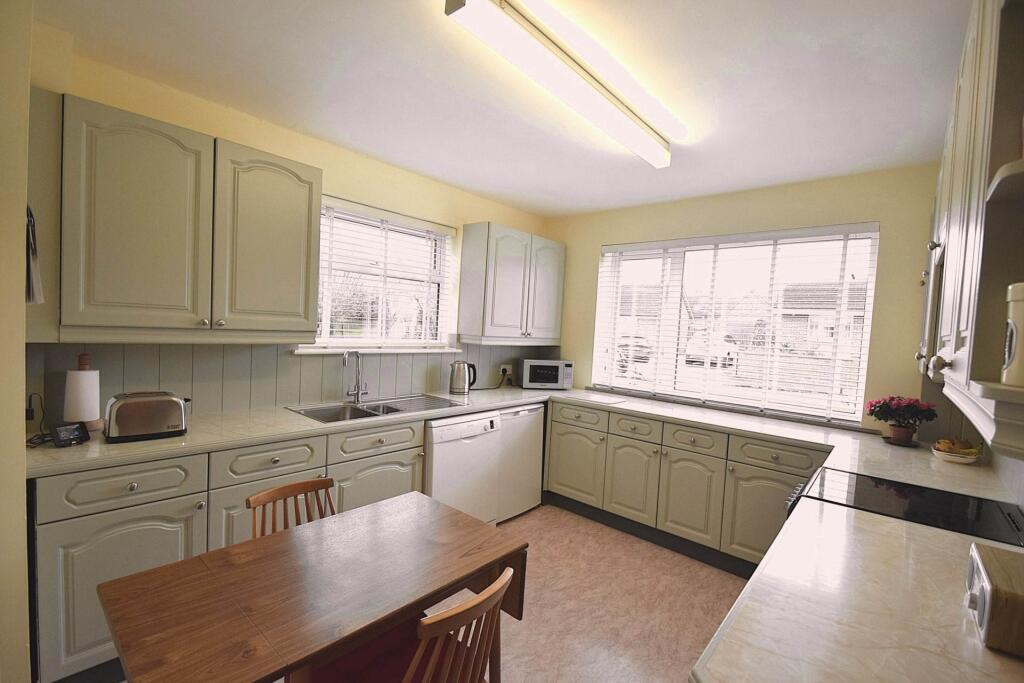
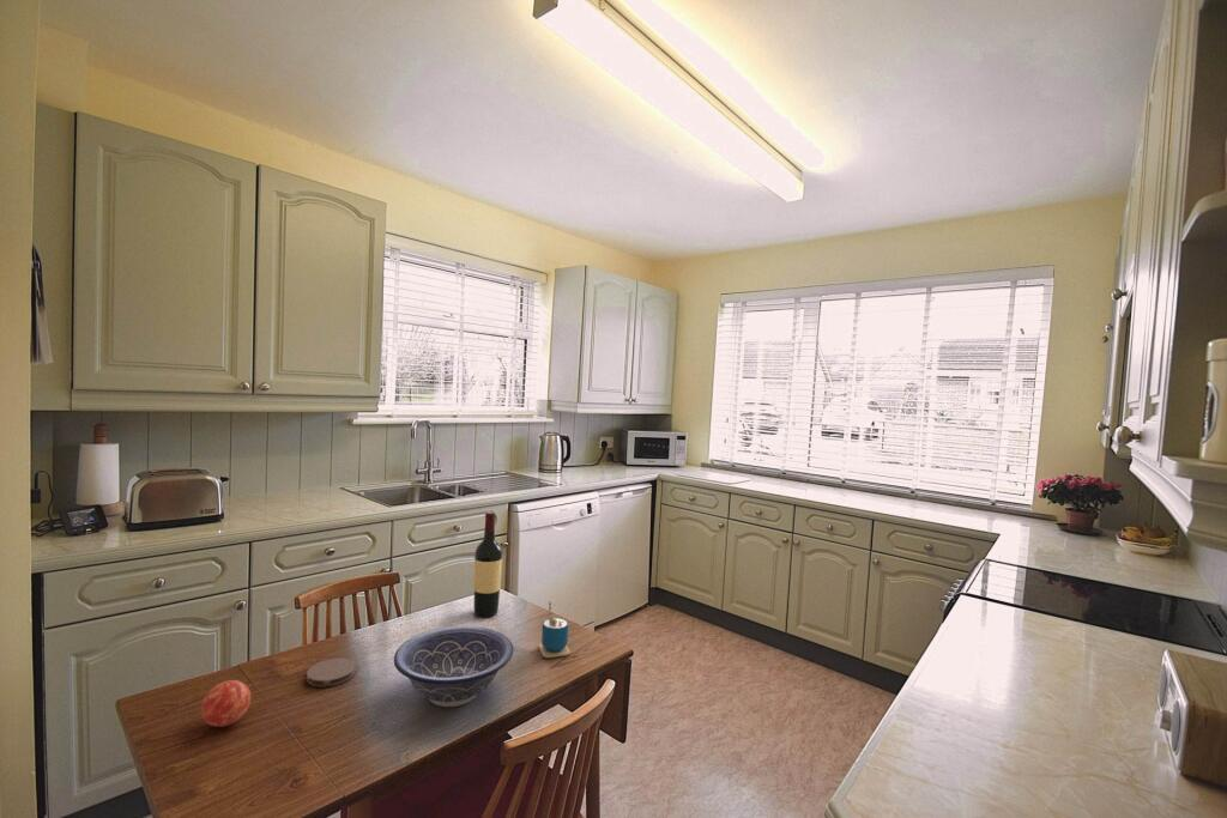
+ cup (555, 626)
+ decorative bowl (454, 671)
+ coaster (331, 672)
+ wine bottle (488, 562)
+ apple (226, 703)
